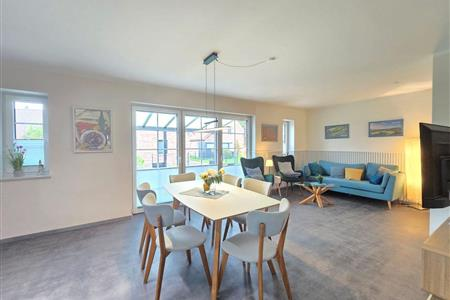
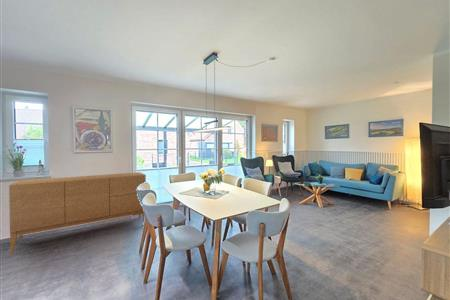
+ sideboard (88, 205)
